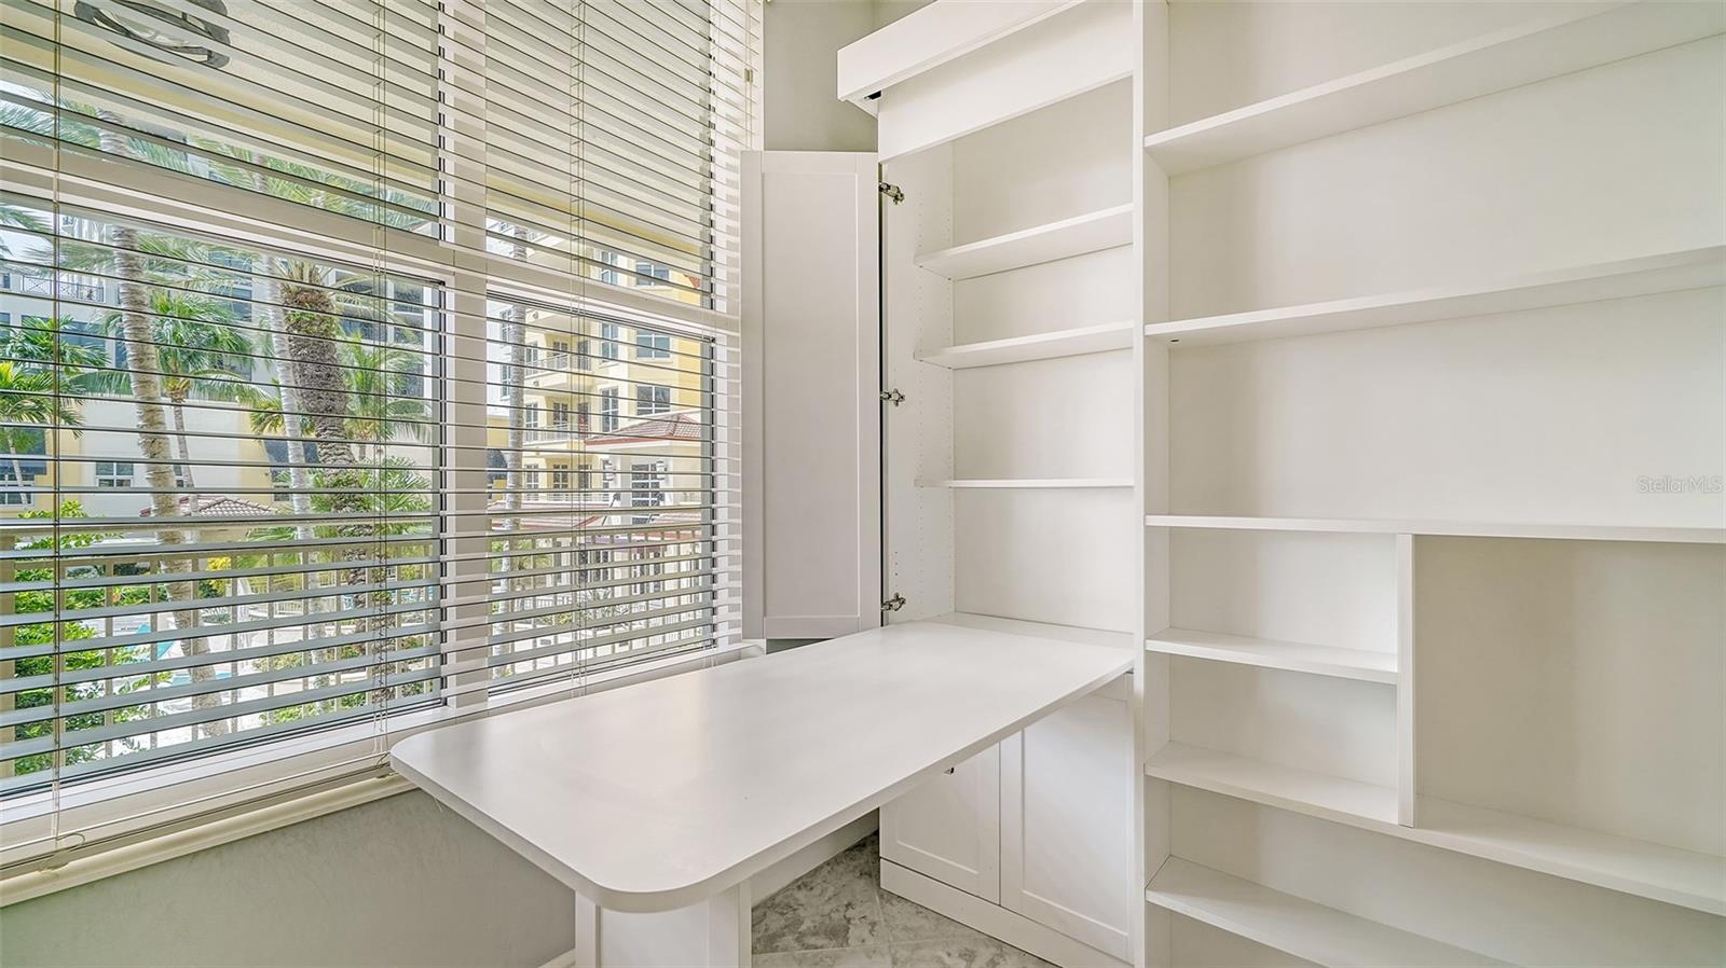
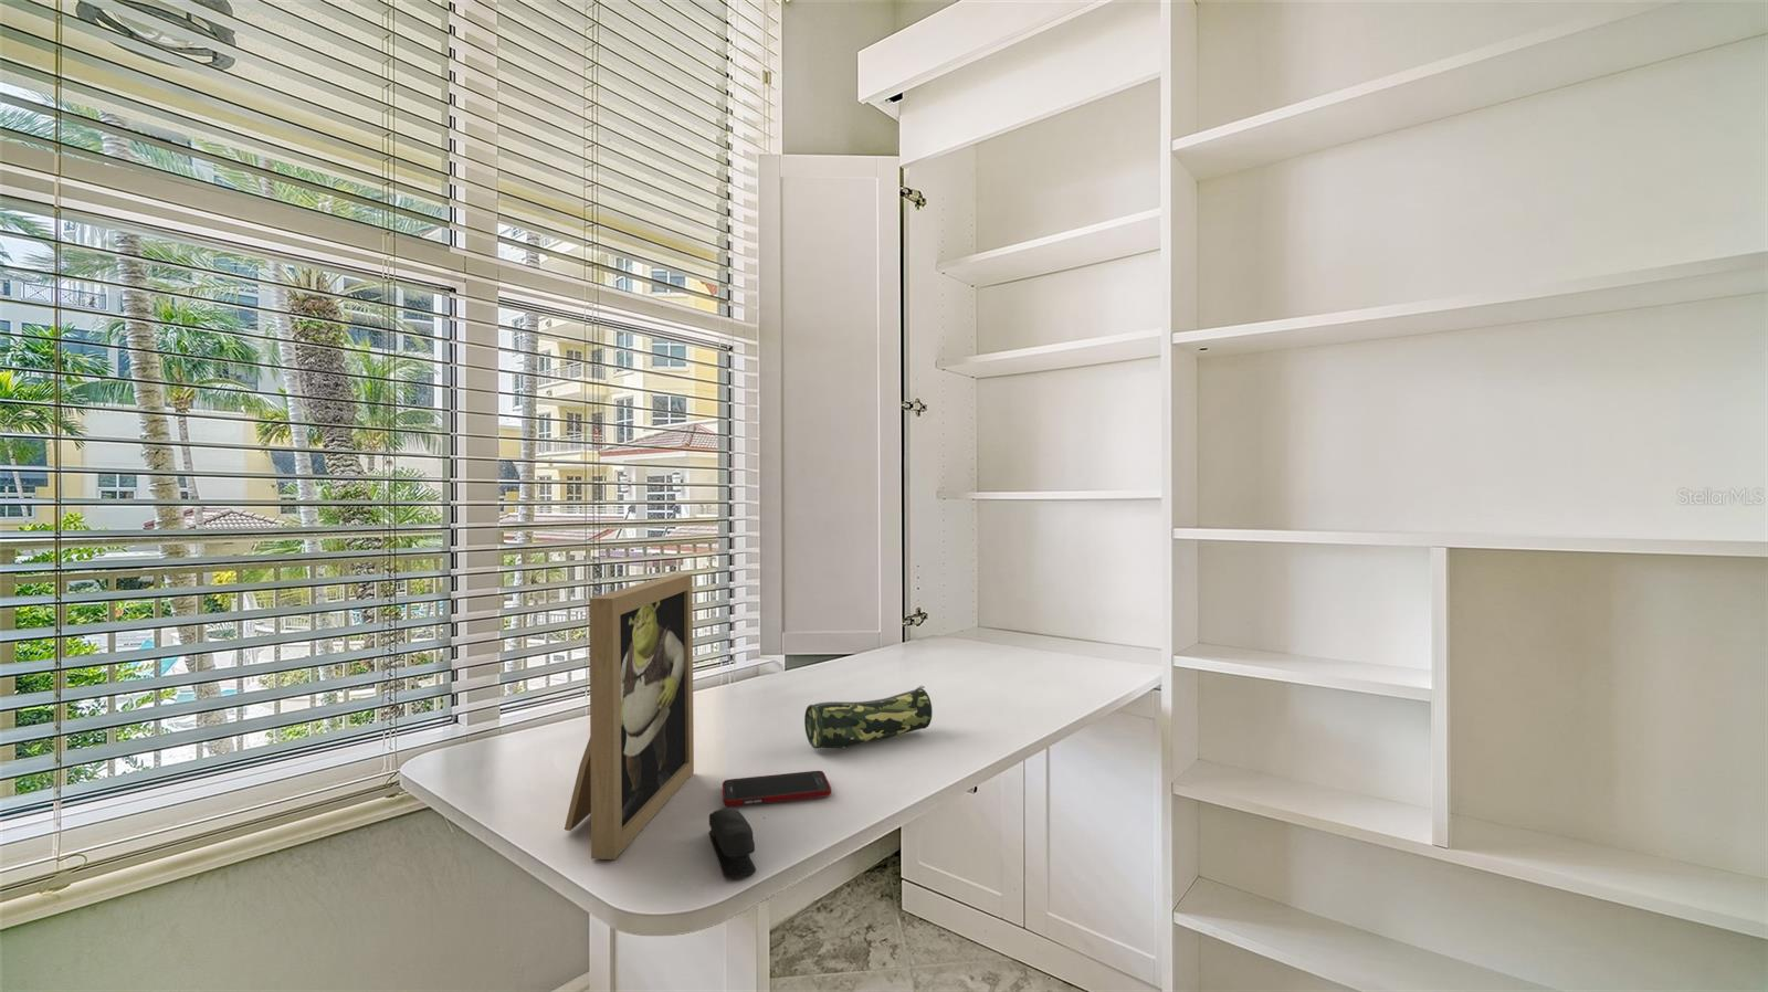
+ cell phone (776, 788)
+ pencil case (872, 716)
+ picture frame (624, 696)
+ stapler (731, 832)
